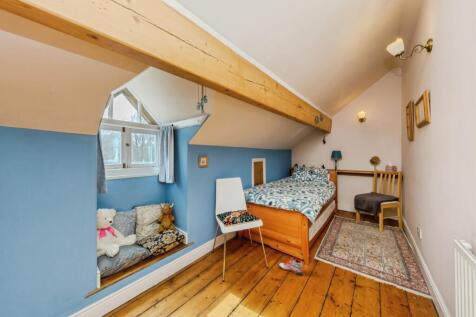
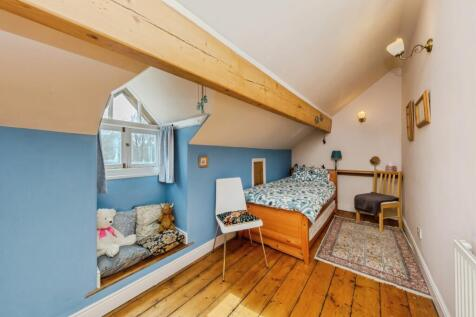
- sneaker (290, 263)
